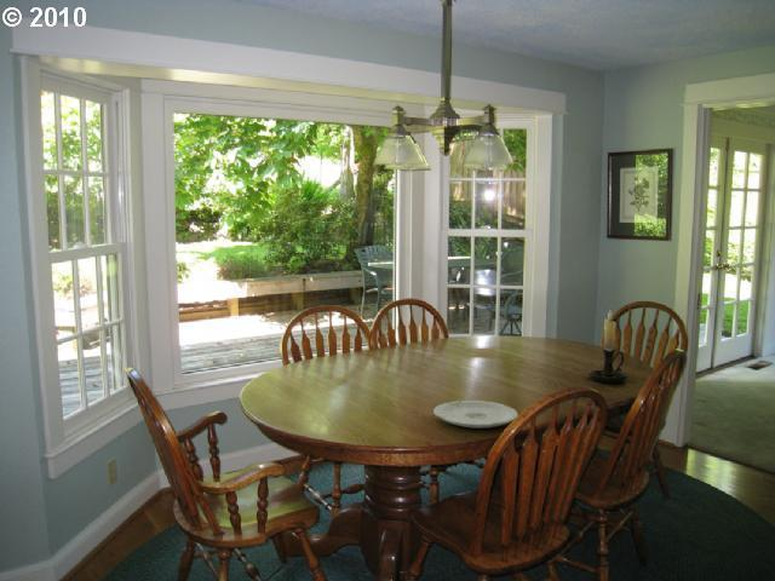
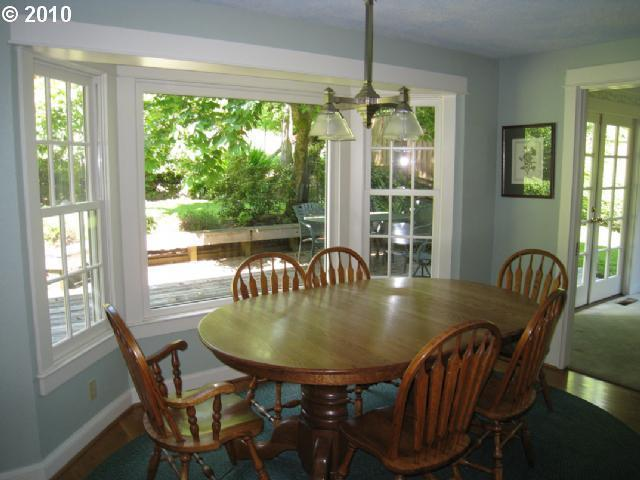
- plate (475, 414)
- candle holder (612, 343)
